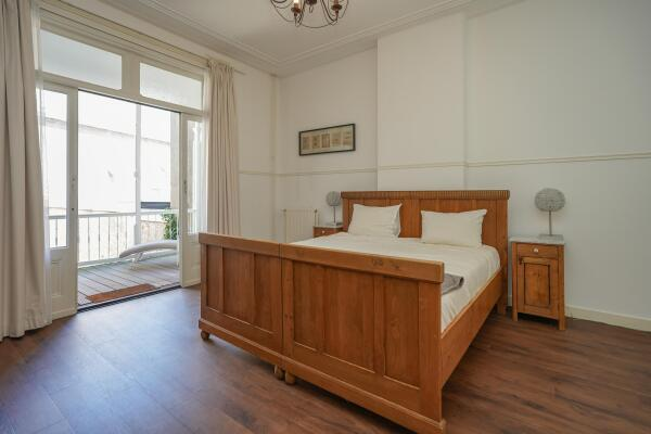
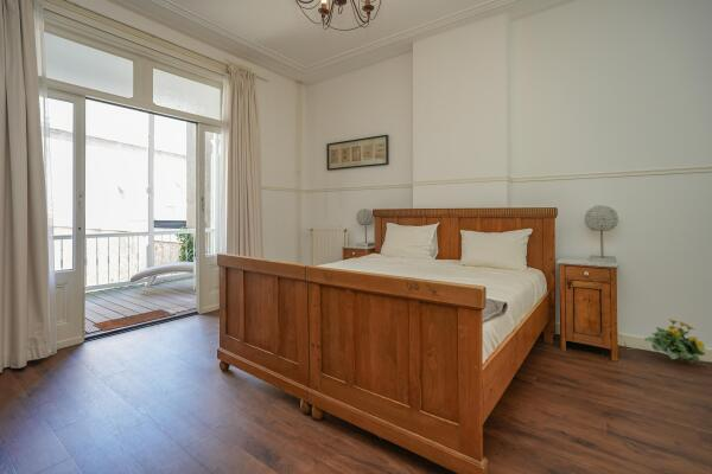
+ flowering plant (673, 340)
